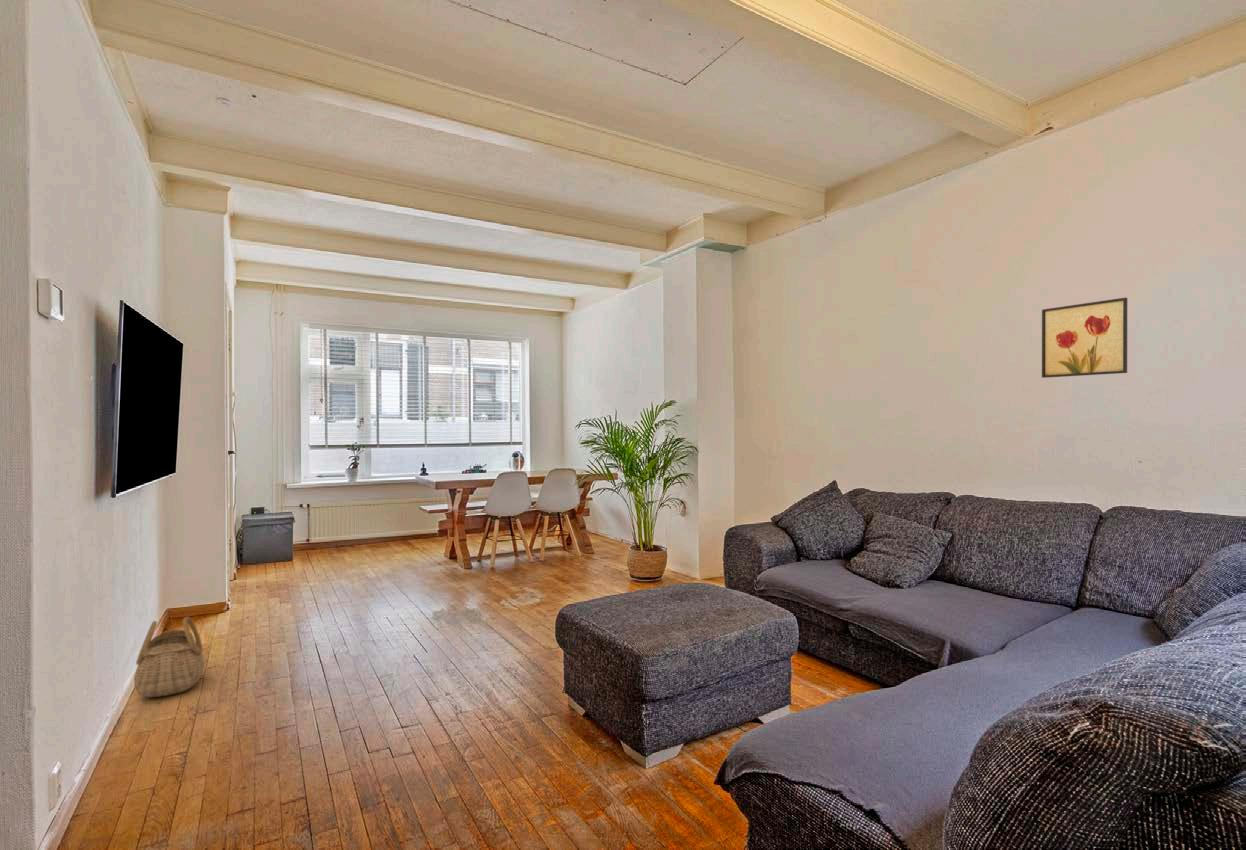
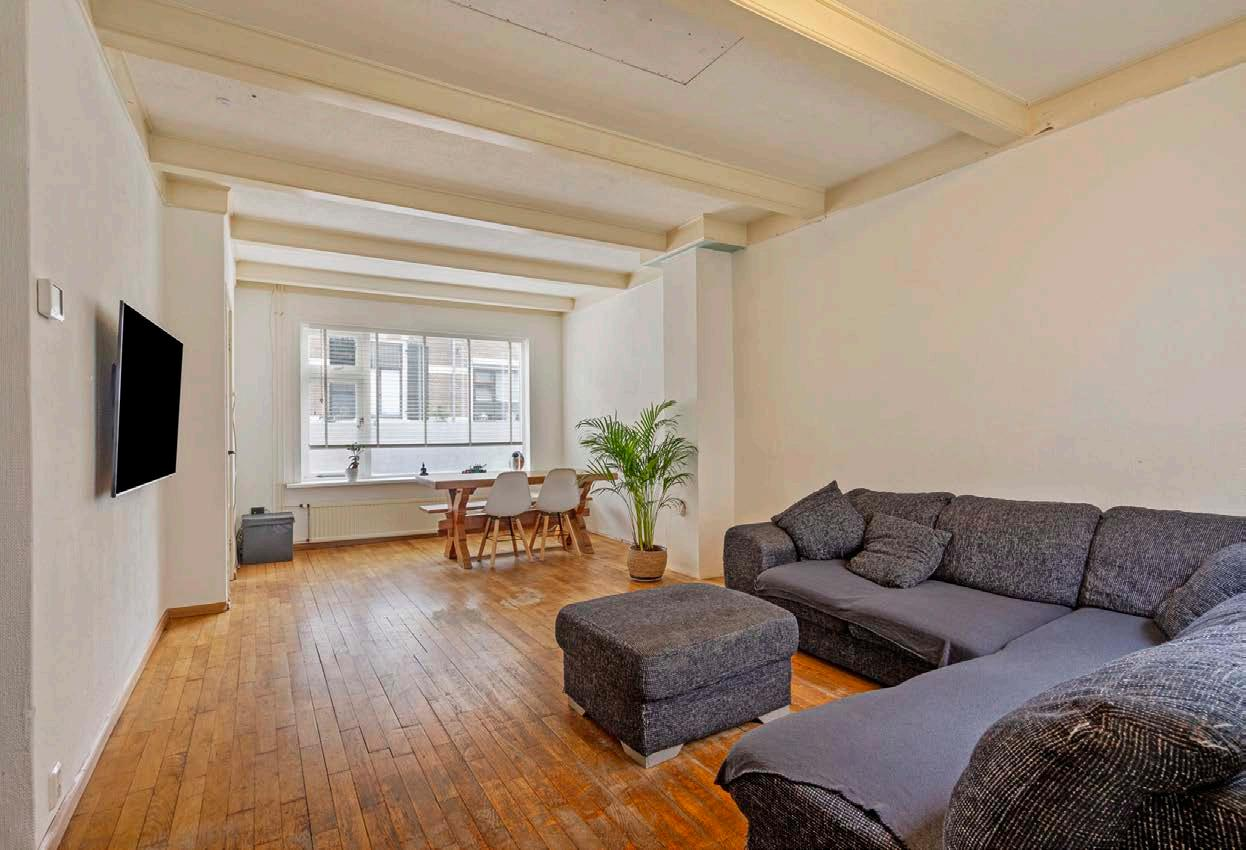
- wall art (1083, 339)
- basket (170, 653)
